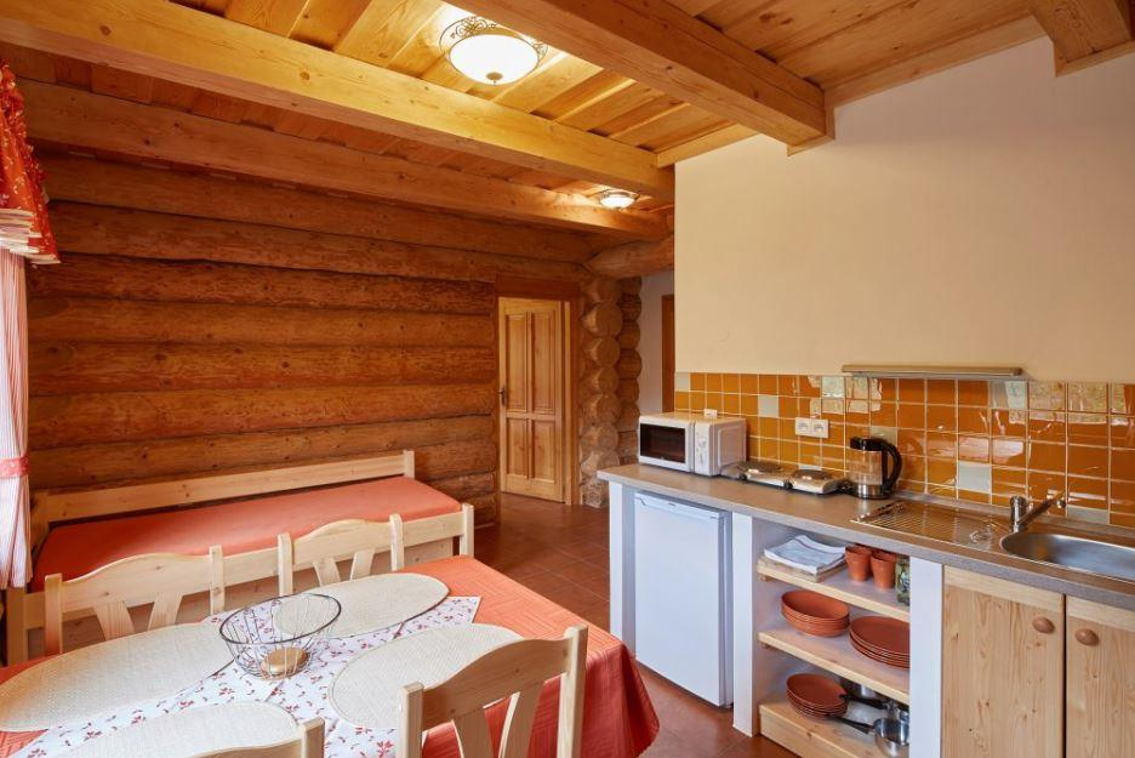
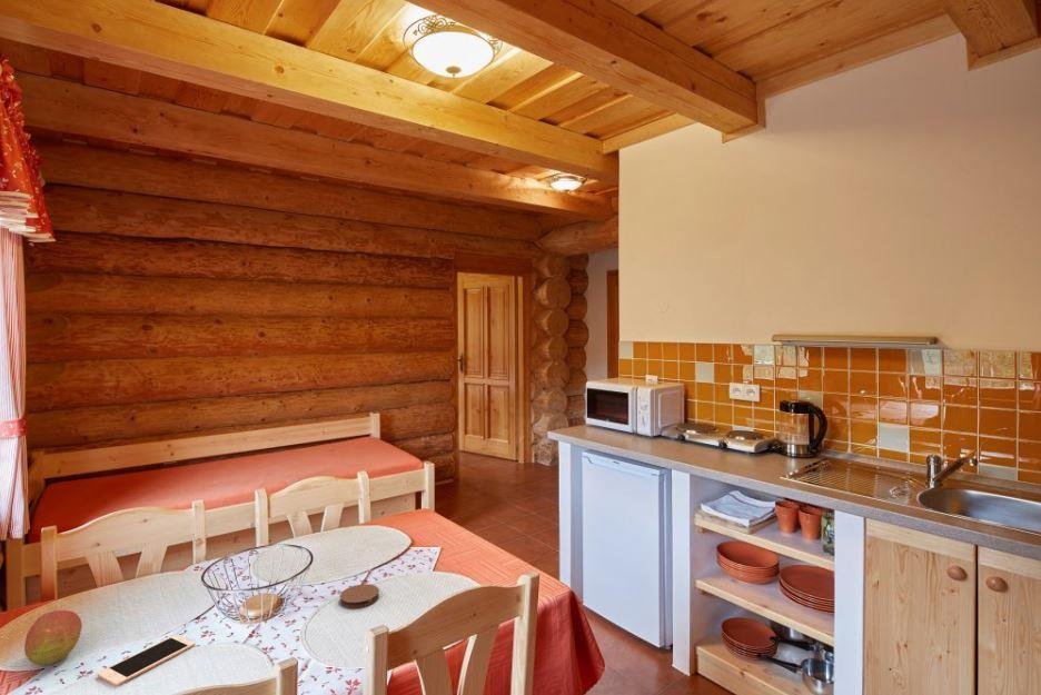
+ coaster (359, 595)
+ cell phone (148, 658)
+ fruit (52, 637)
